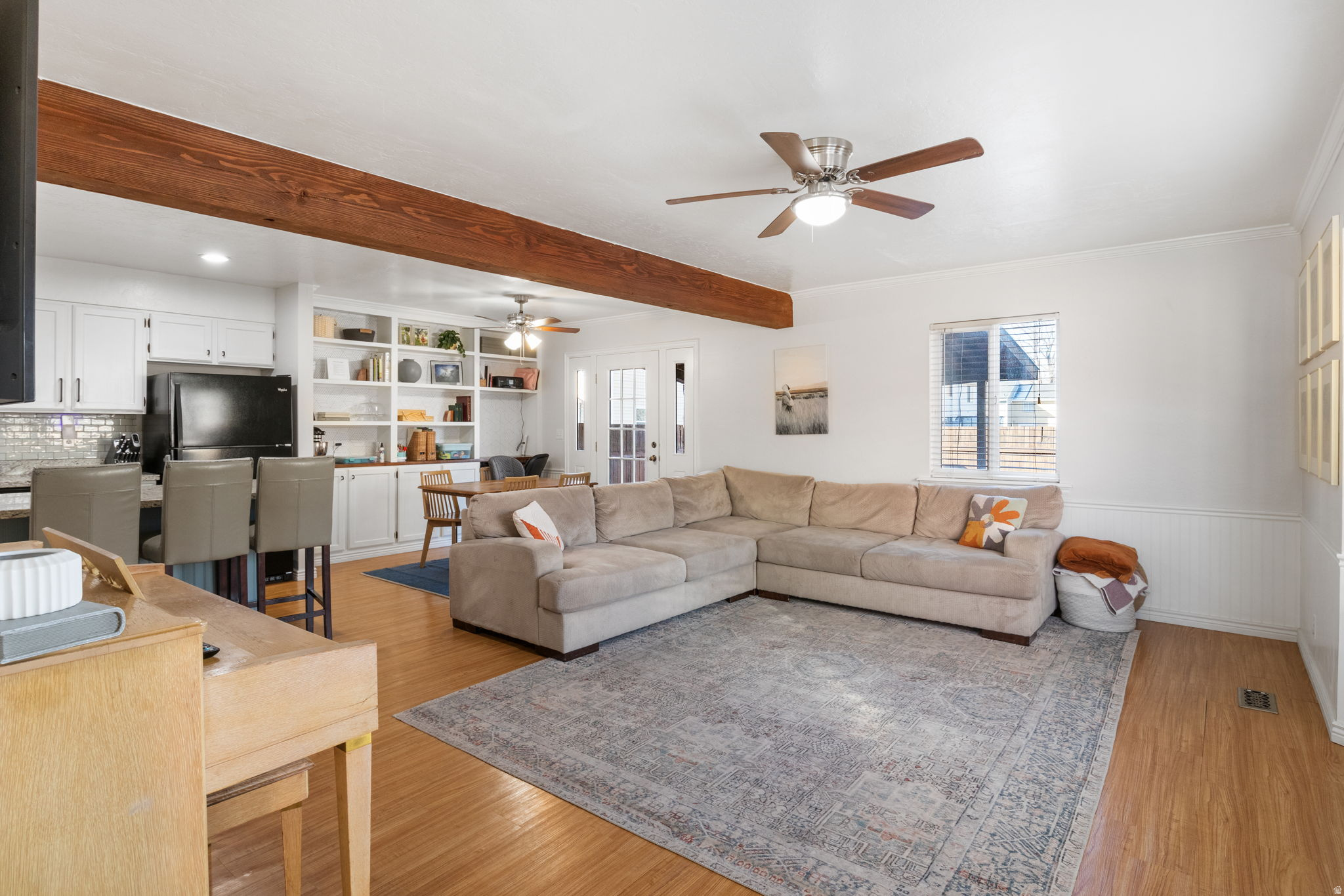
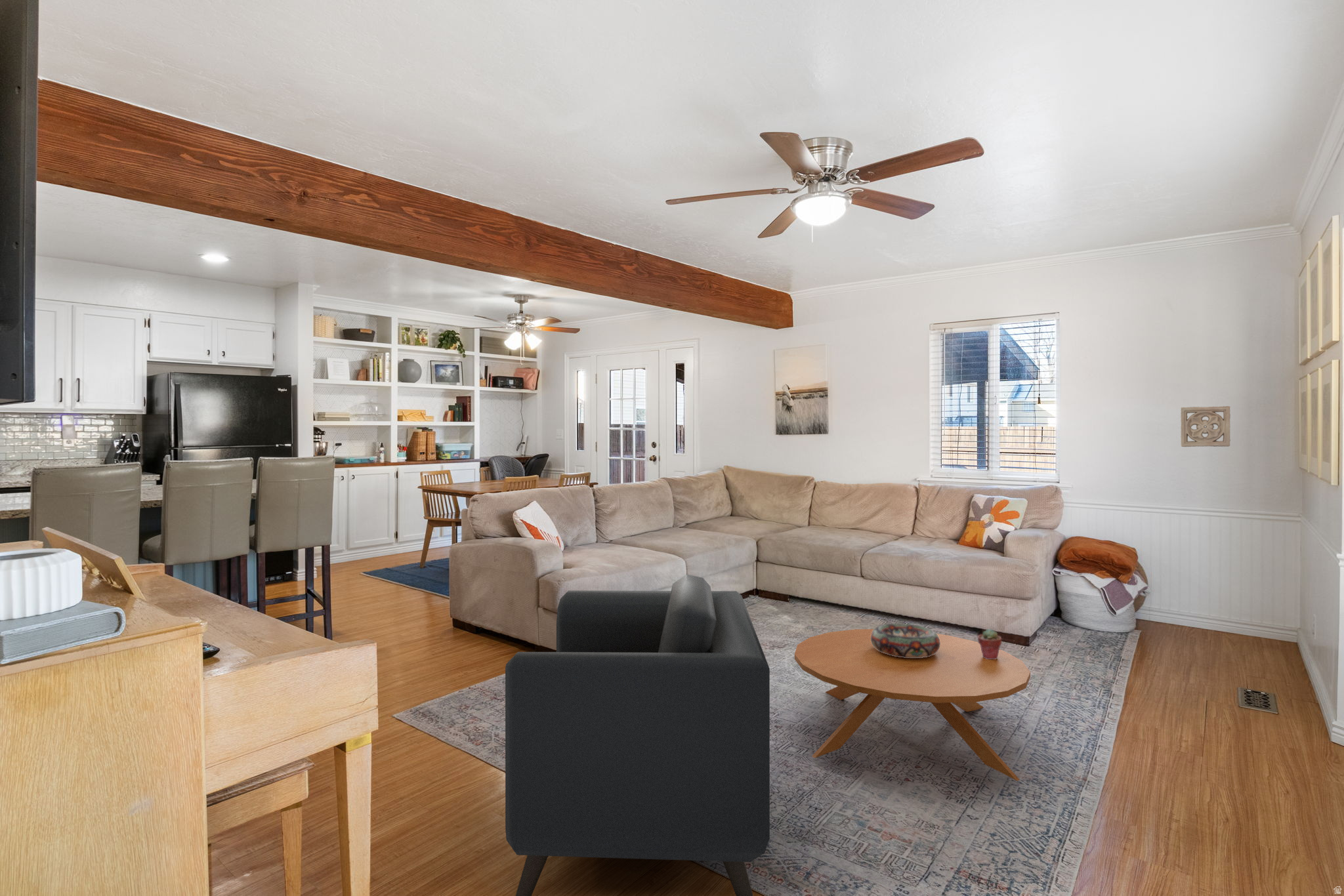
+ potted succulent (990, 642)
+ wall ornament (1204, 427)
+ armchair (642, 712)
+ coffee table (906, 693)
+ decorative bowl (904, 640)
